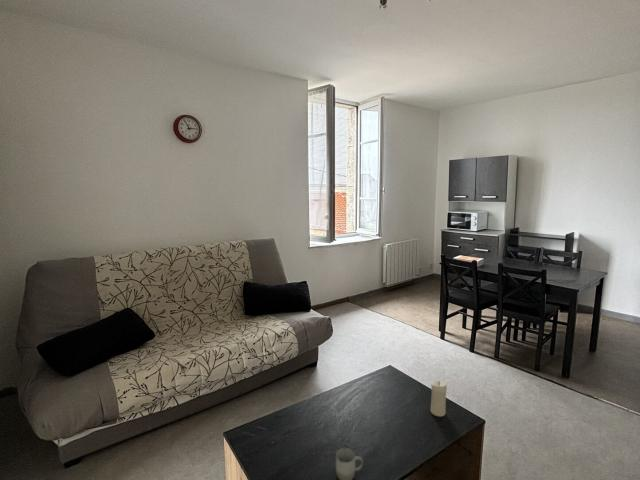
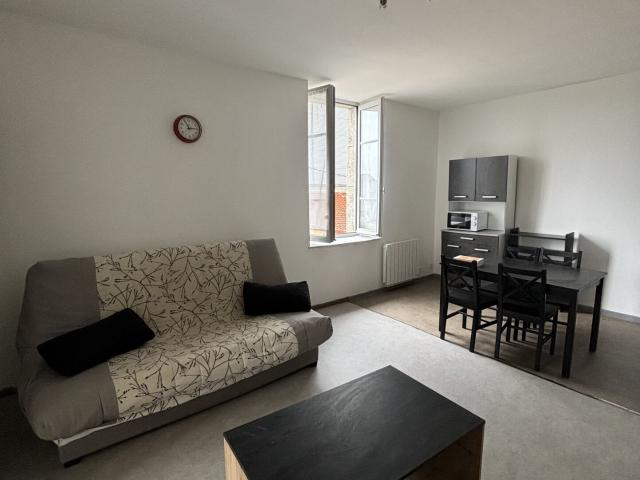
- candle (438, 396)
- cup (349, 464)
